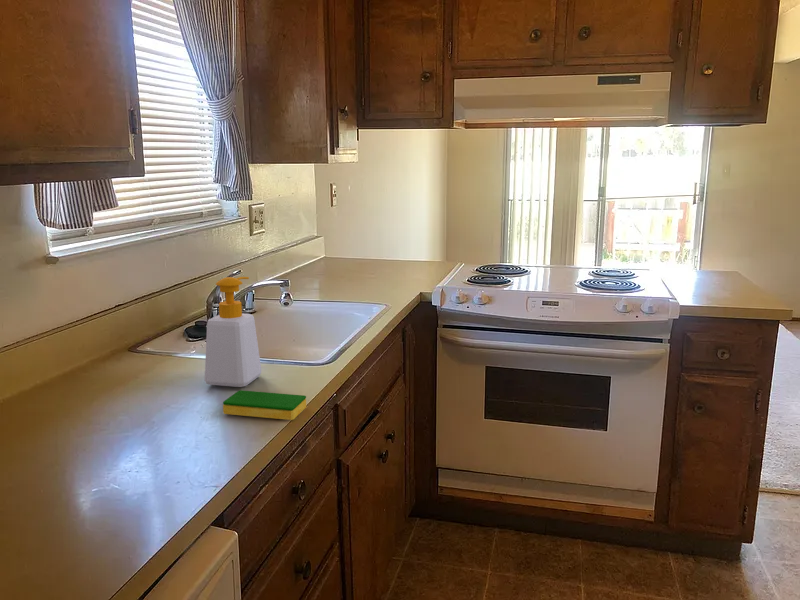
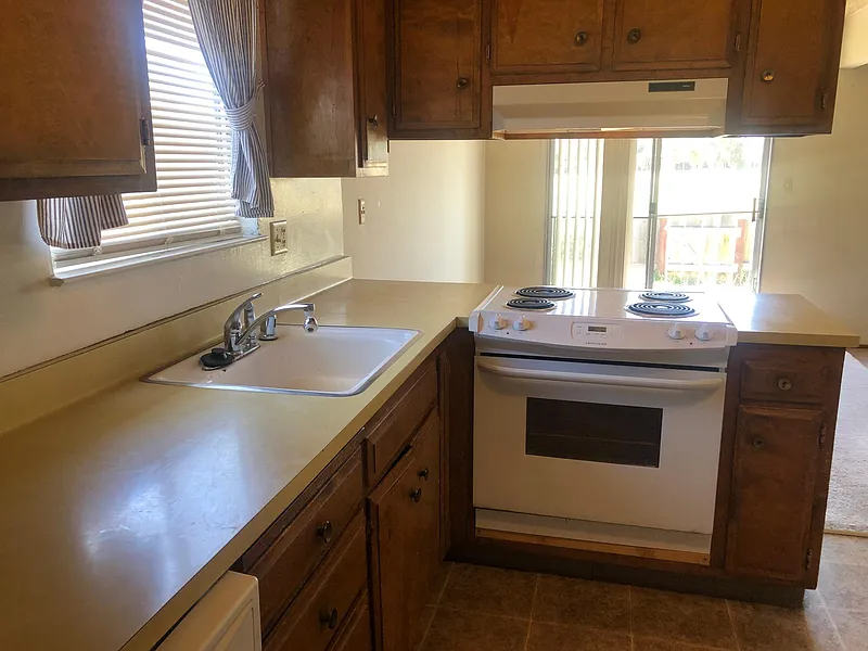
- soap bottle (236, 327)
- dish sponge (265, 404)
